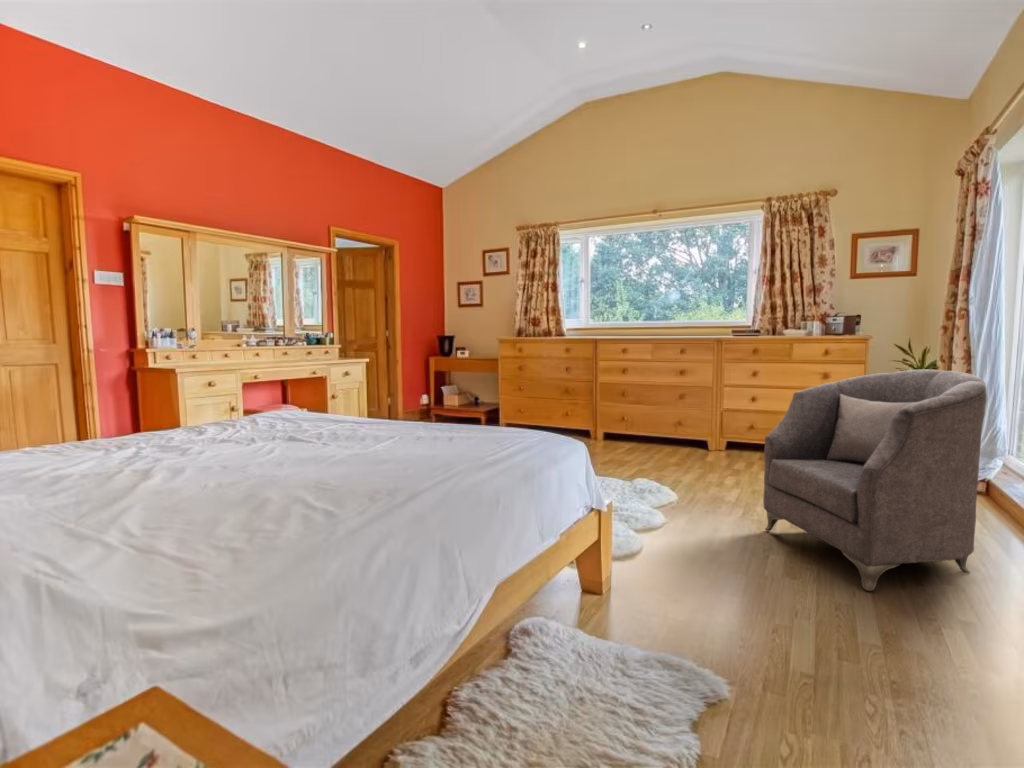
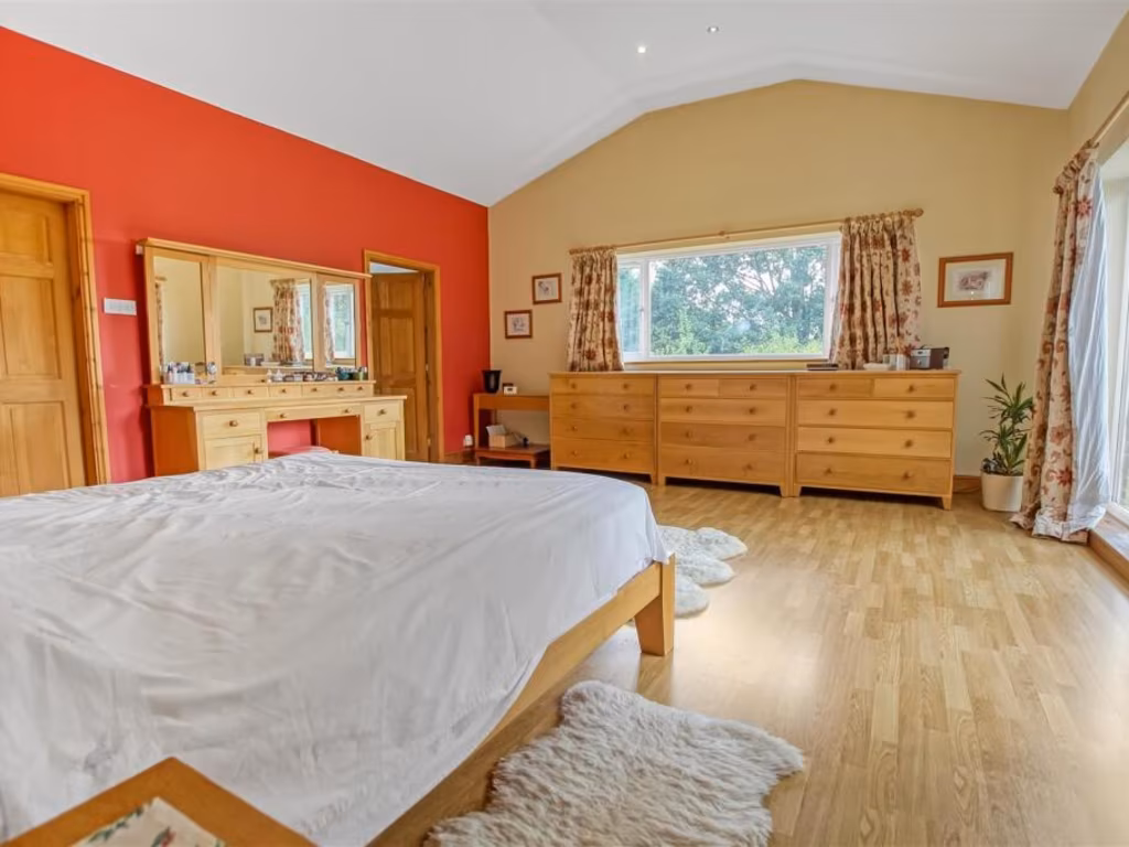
- armchair (876, 463)
